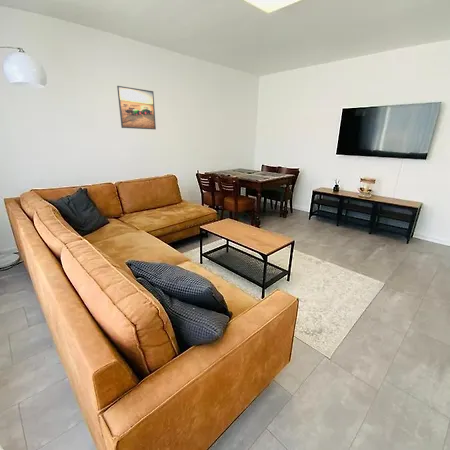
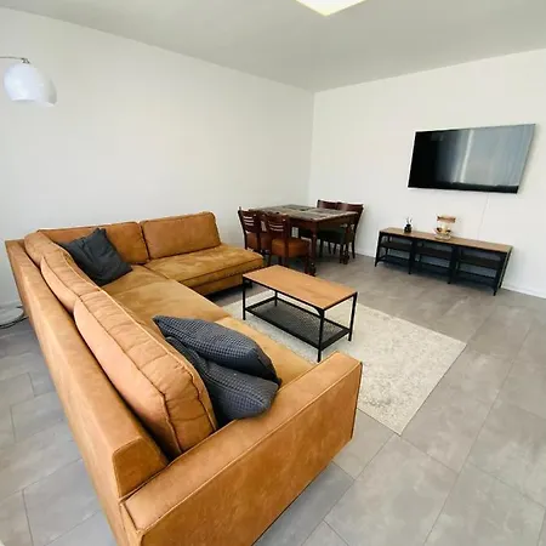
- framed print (137, 109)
